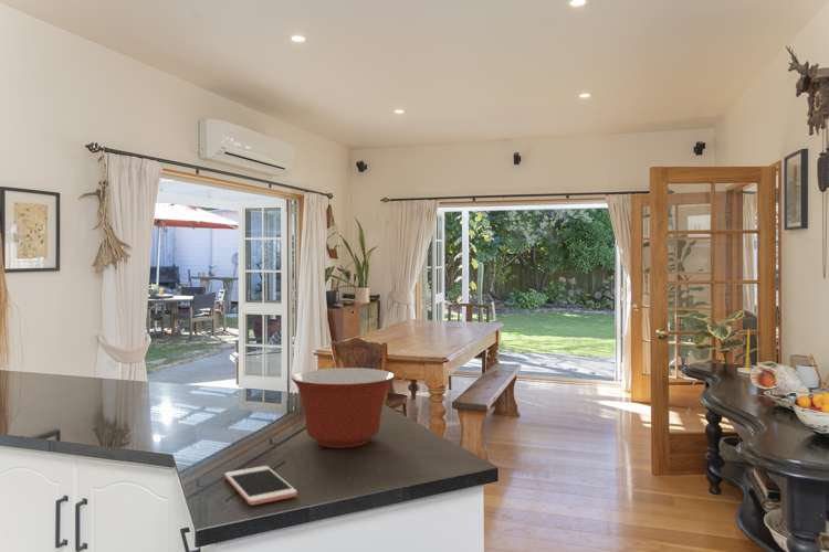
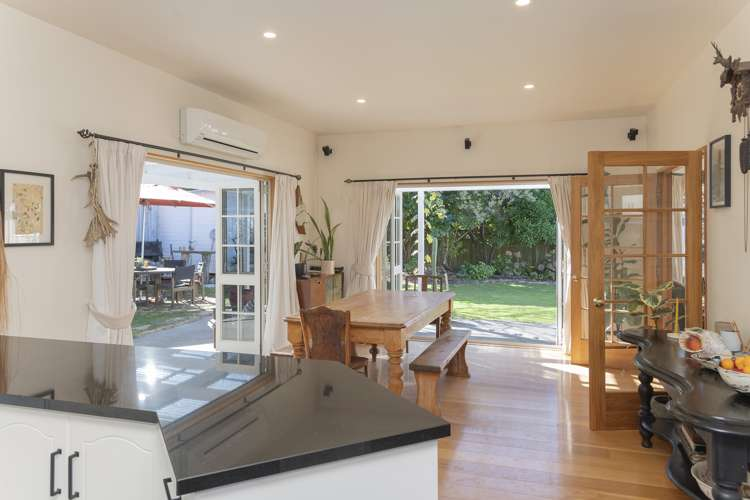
- cell phone (259, 484)
- mixing bowl (343, 407)
